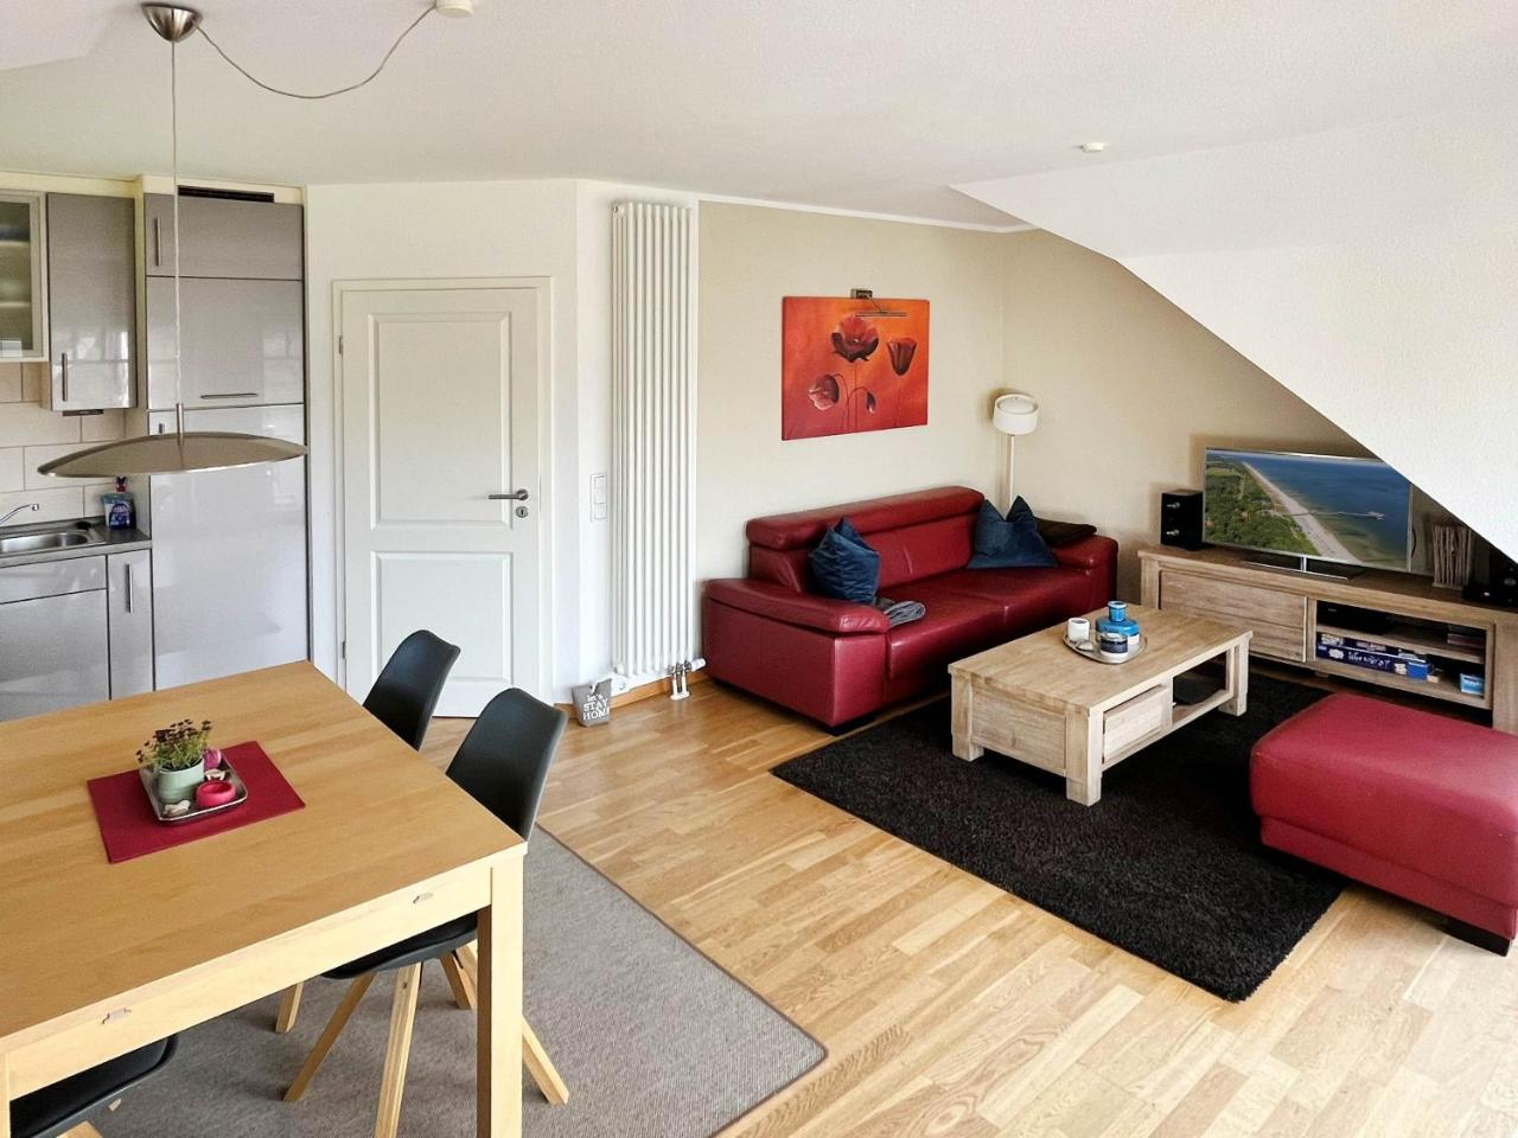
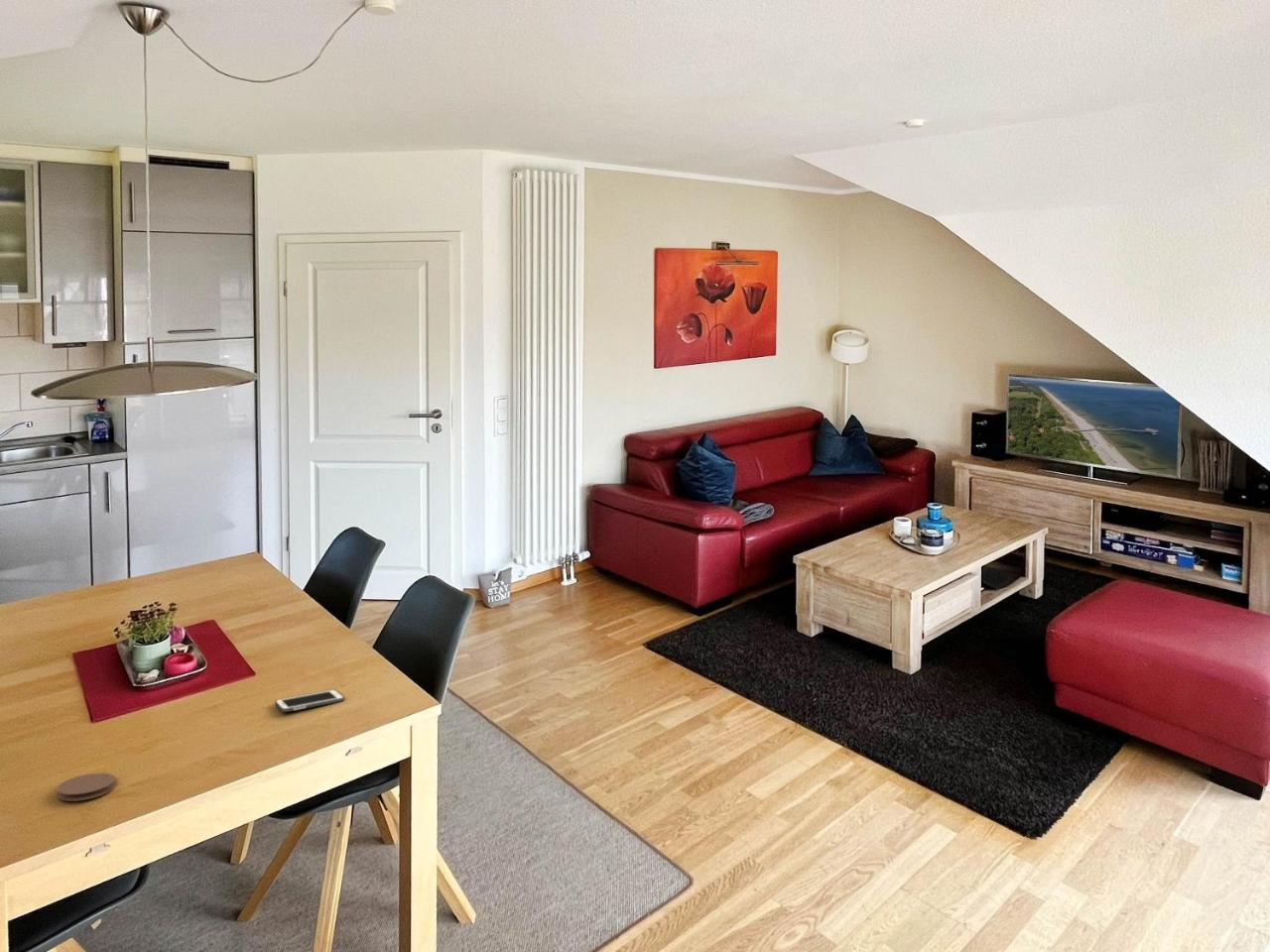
+ coaster (86, 786)
+ cell phone (310, 700)
